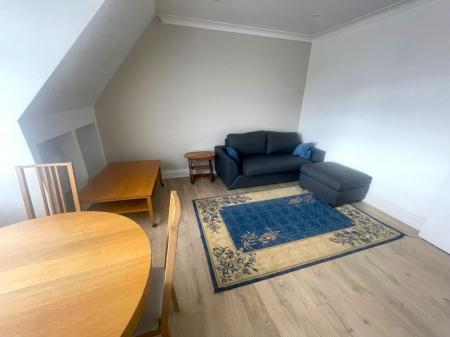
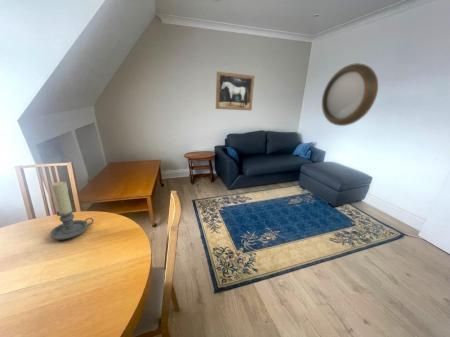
+ wall art (235, 92)
+ home mirror (344, 96)
+ candle holder (68, 207)
